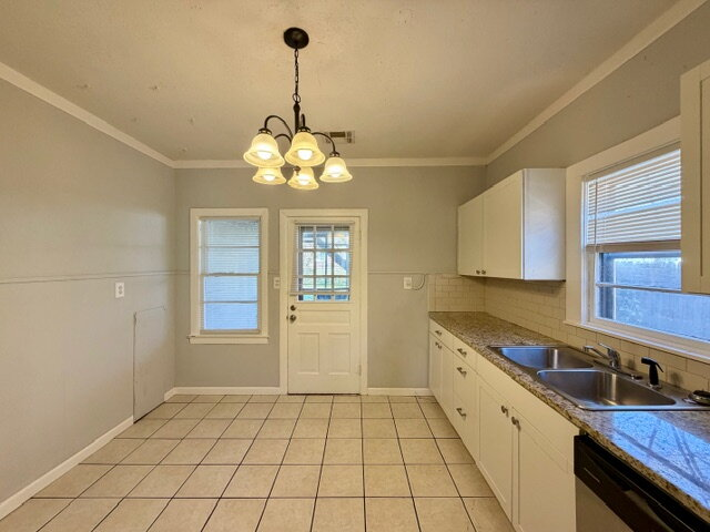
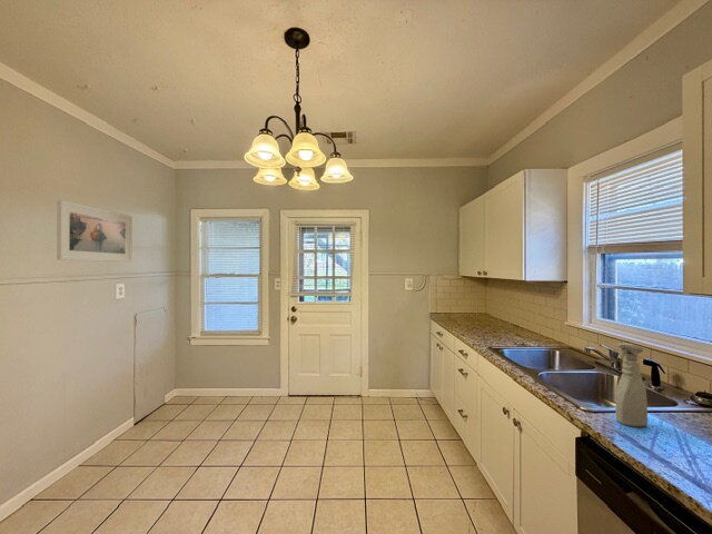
+ spray bottle (631, 383)
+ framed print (99, 235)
